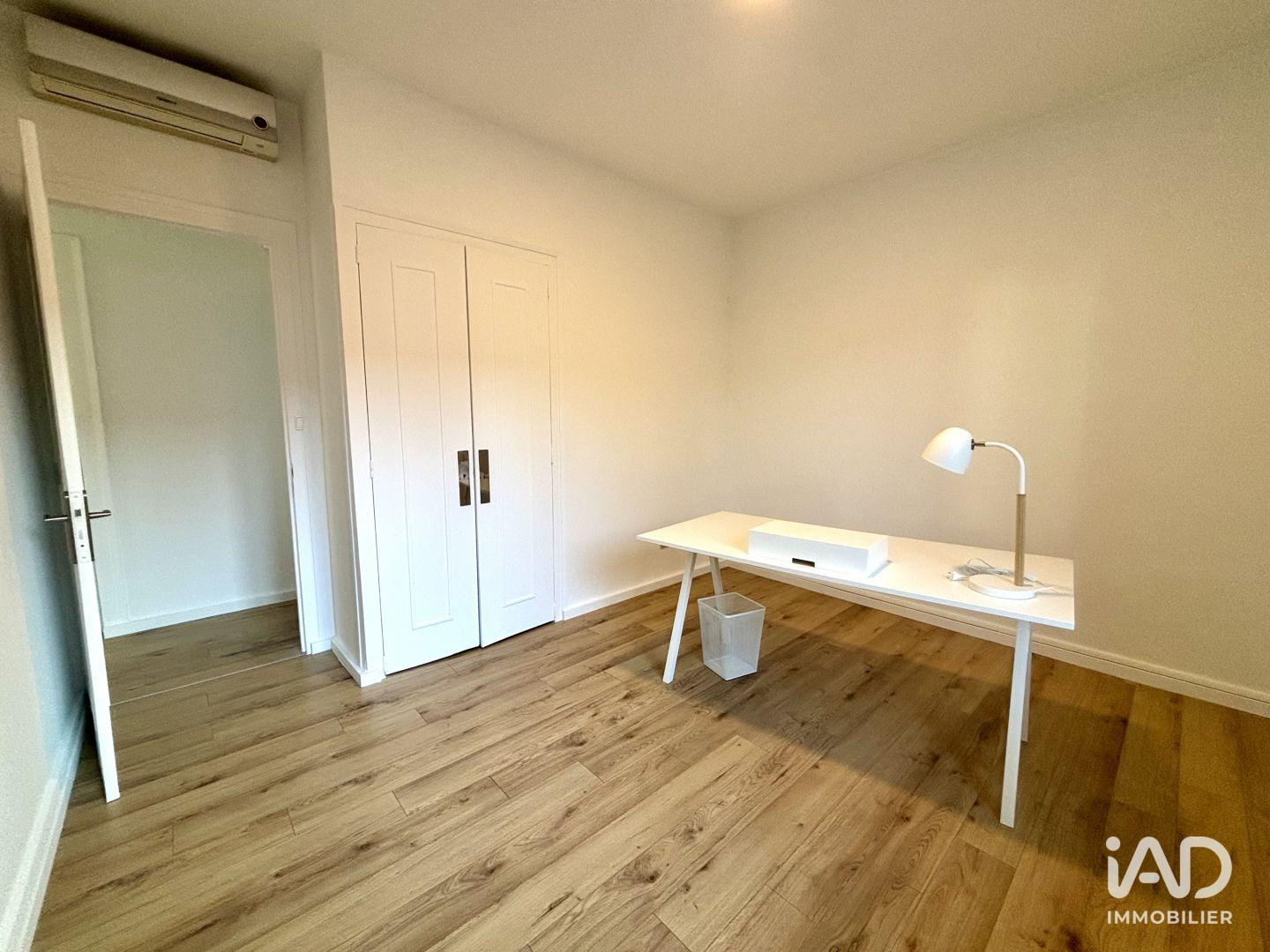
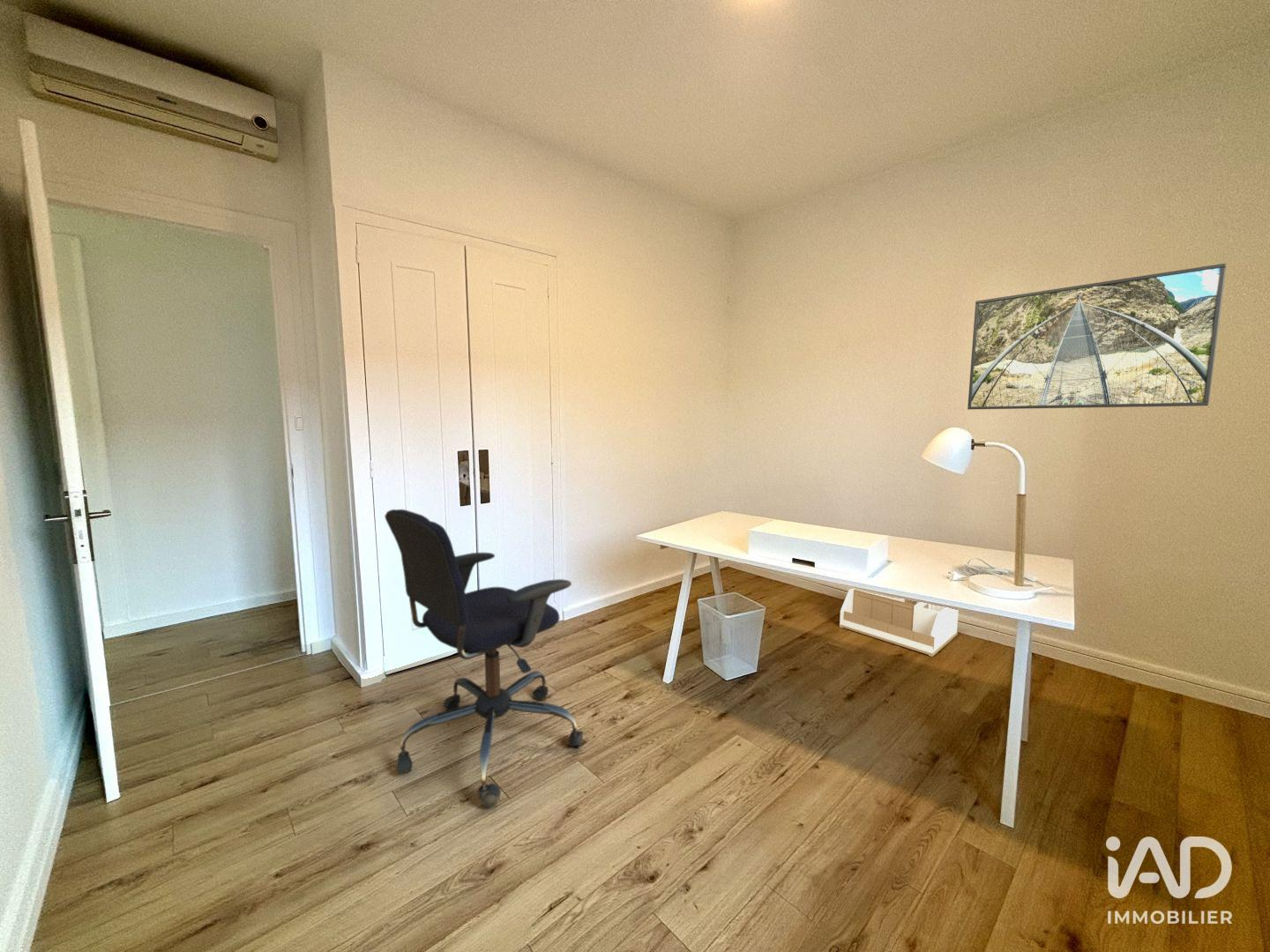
+ office chair (489, 625)
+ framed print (1078, 346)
+ storage bin (895, 613)
